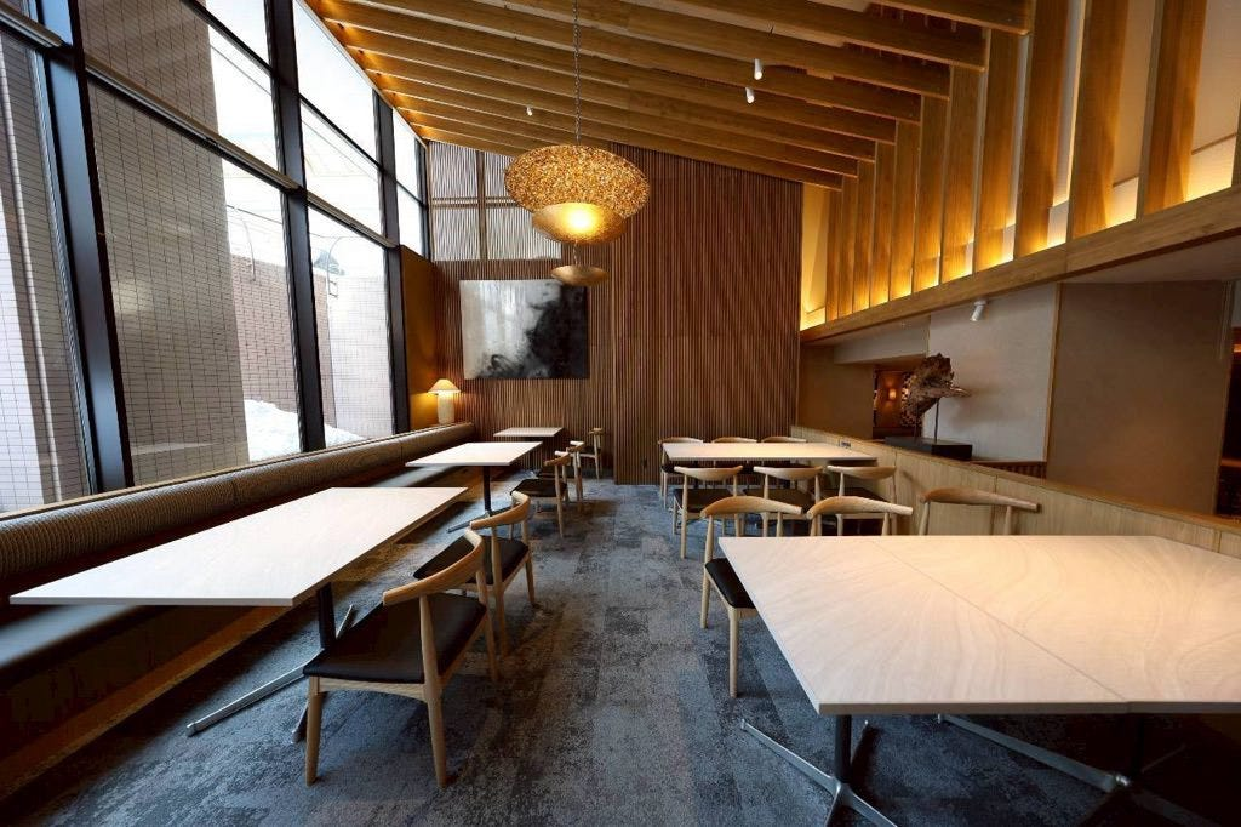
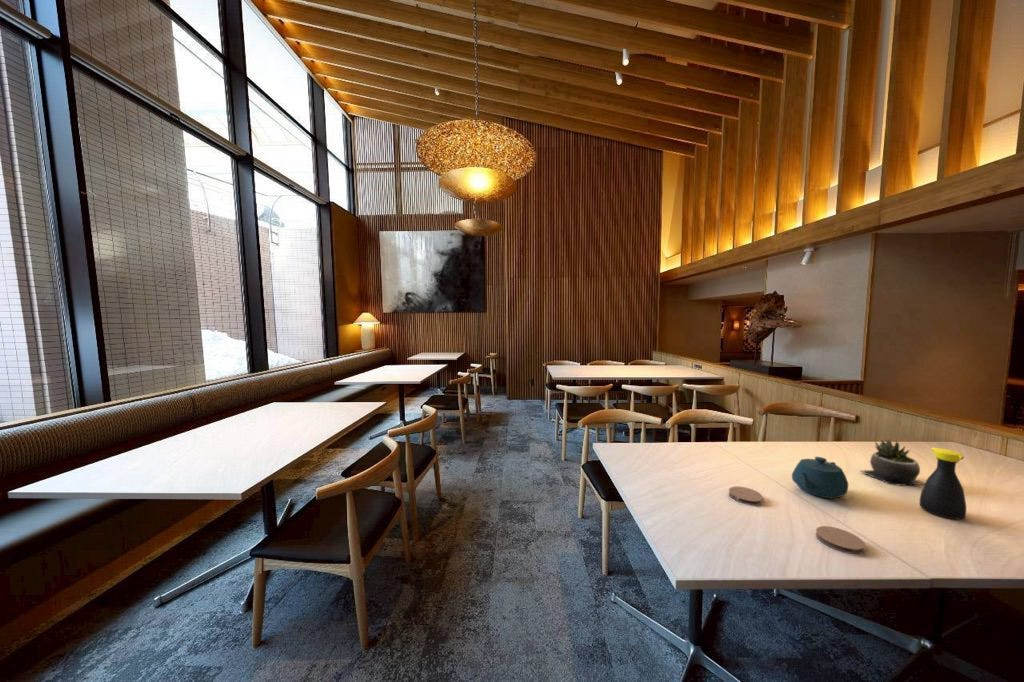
+ coaster (745, 495)
+ bottle (944, 481)
+ teapot (818, 475)
+ coaster (839, 539)
+ succulent plant (895, 459)
